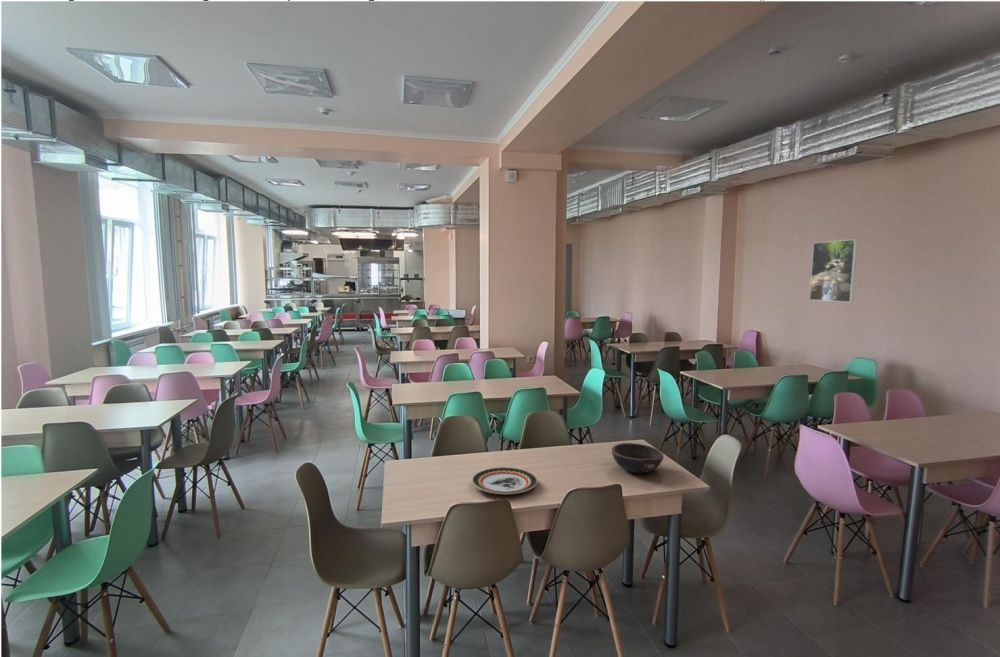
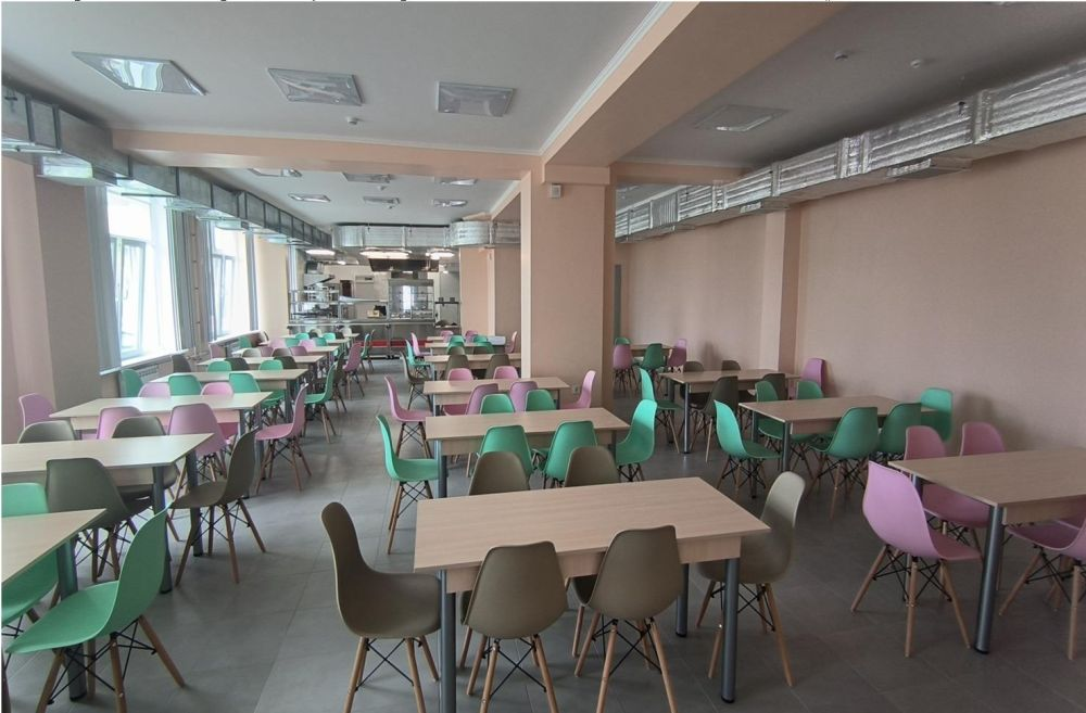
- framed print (832, 271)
- bowl (636, 459)
- plate (504, 482)
